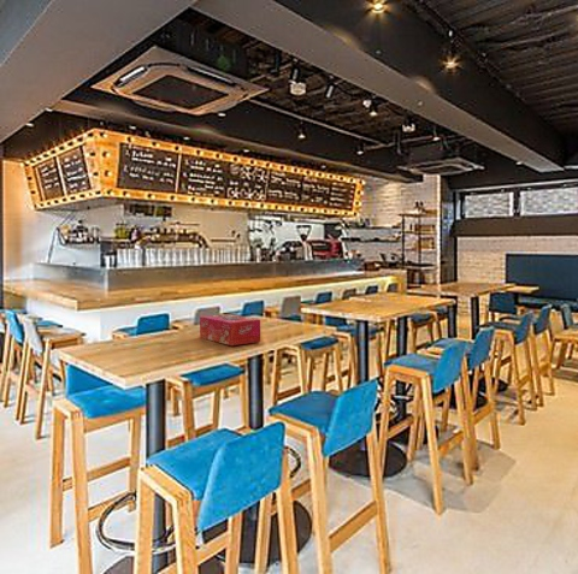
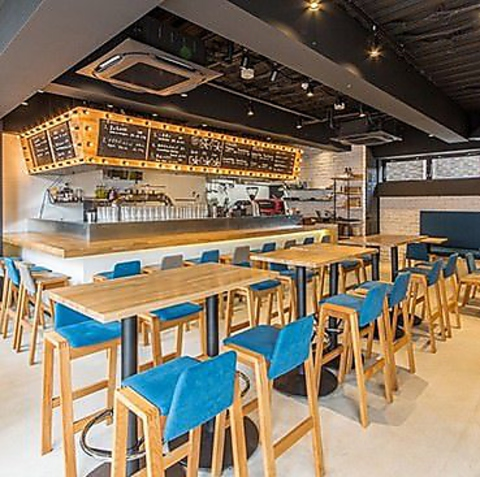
- tissue box (229, 329)
